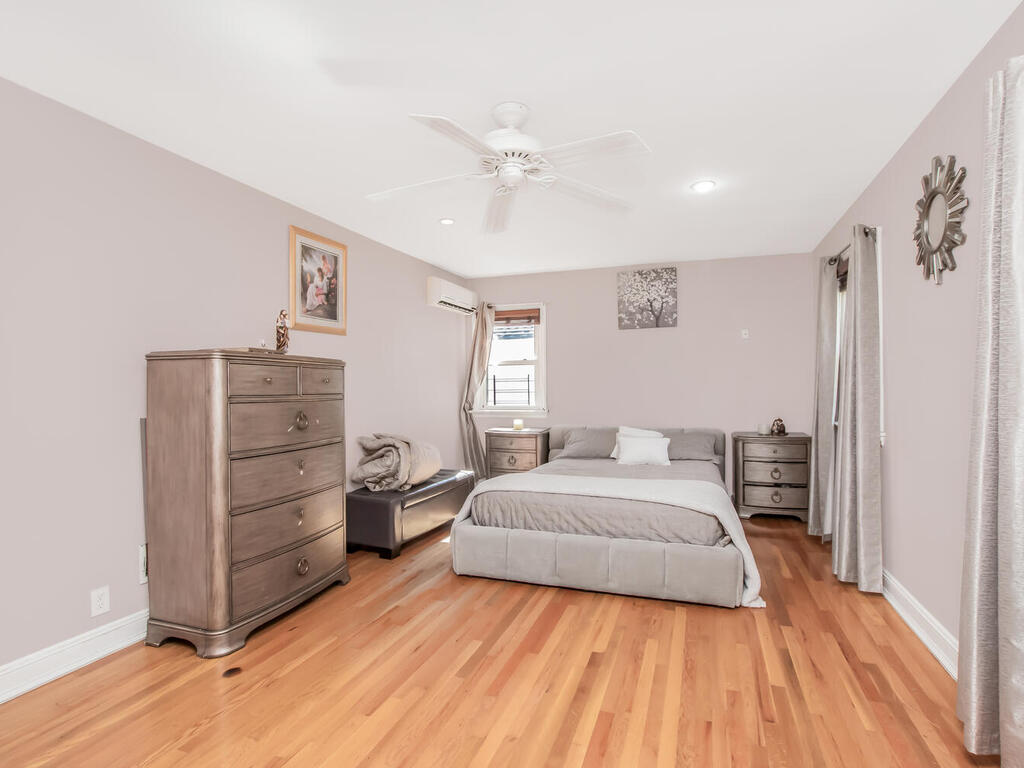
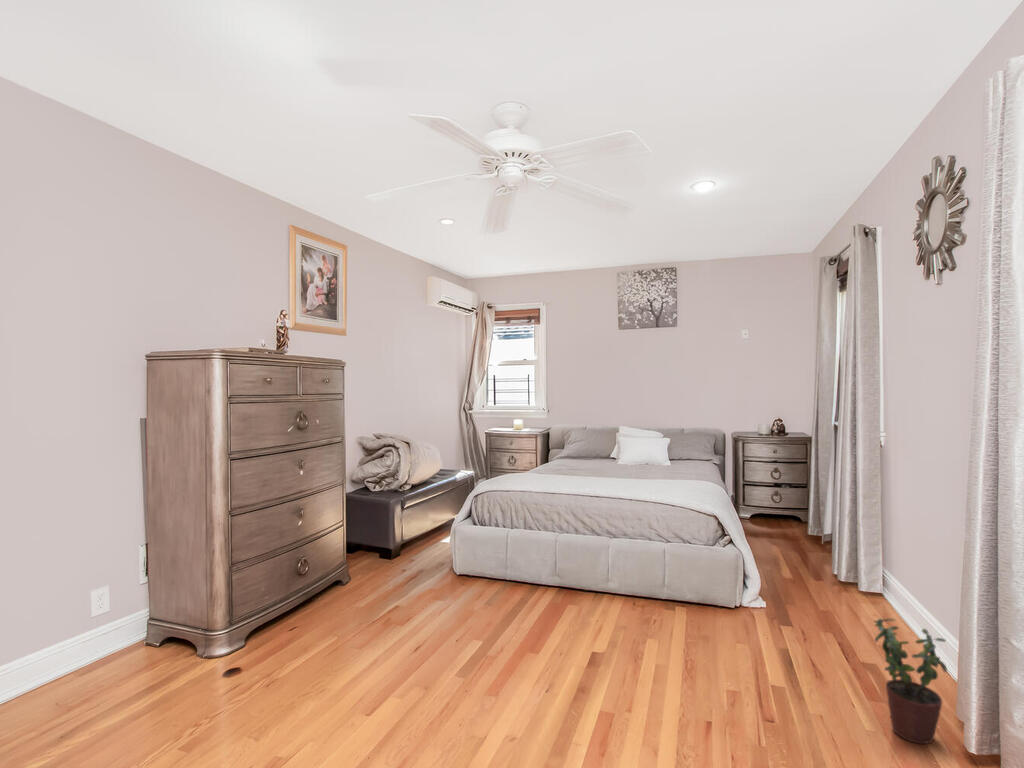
+ potted plant (911, 679)
